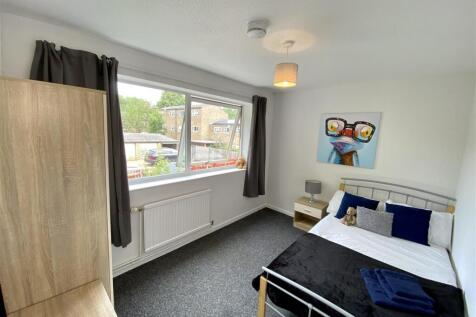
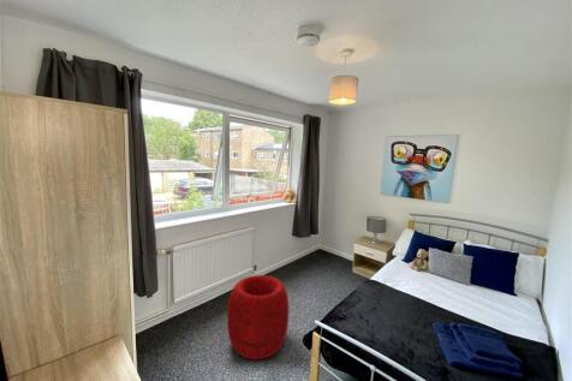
+ pouf (258, 314)
